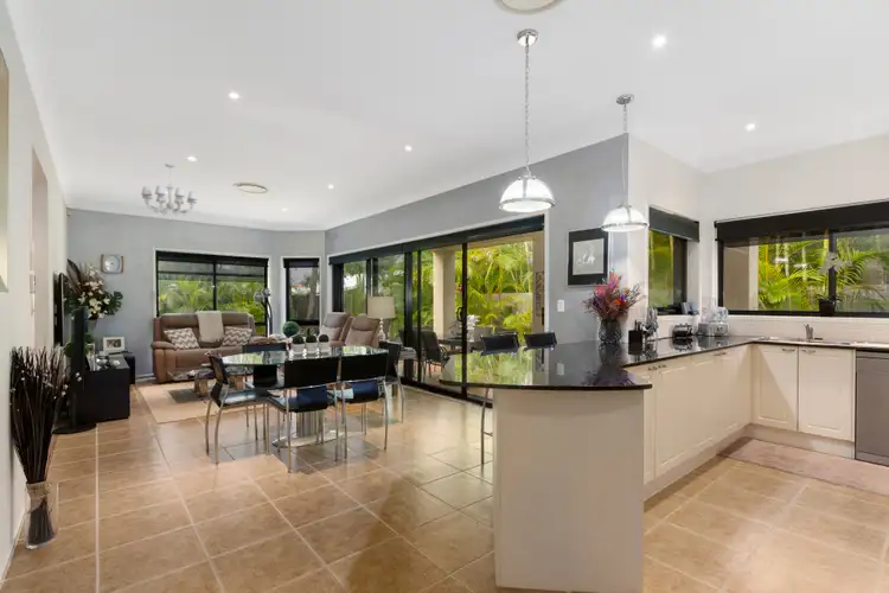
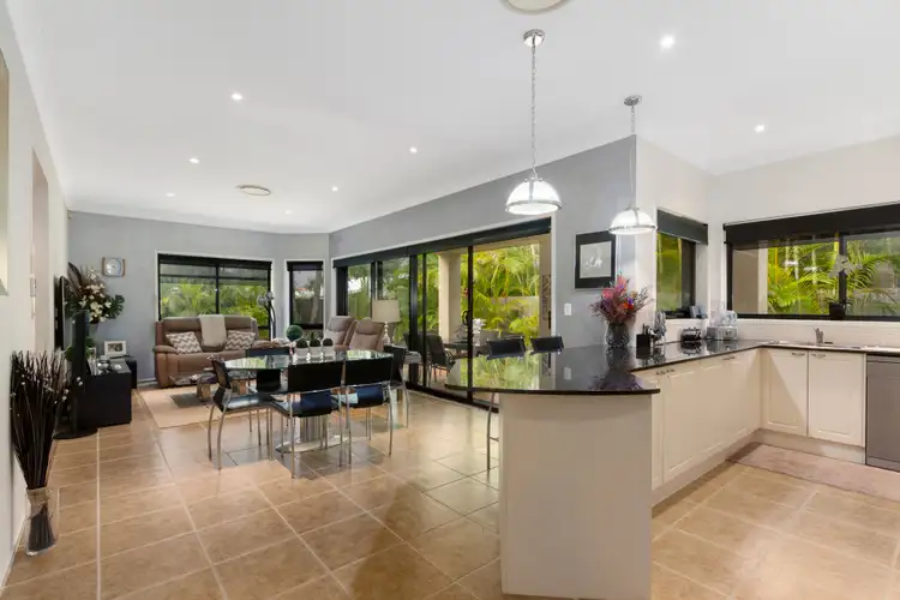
- chandelier (170, 192)
